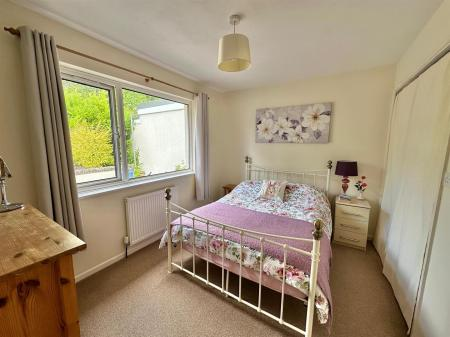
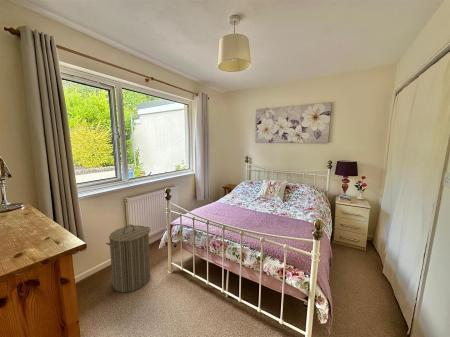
+ laundry hamper (130, 252)
